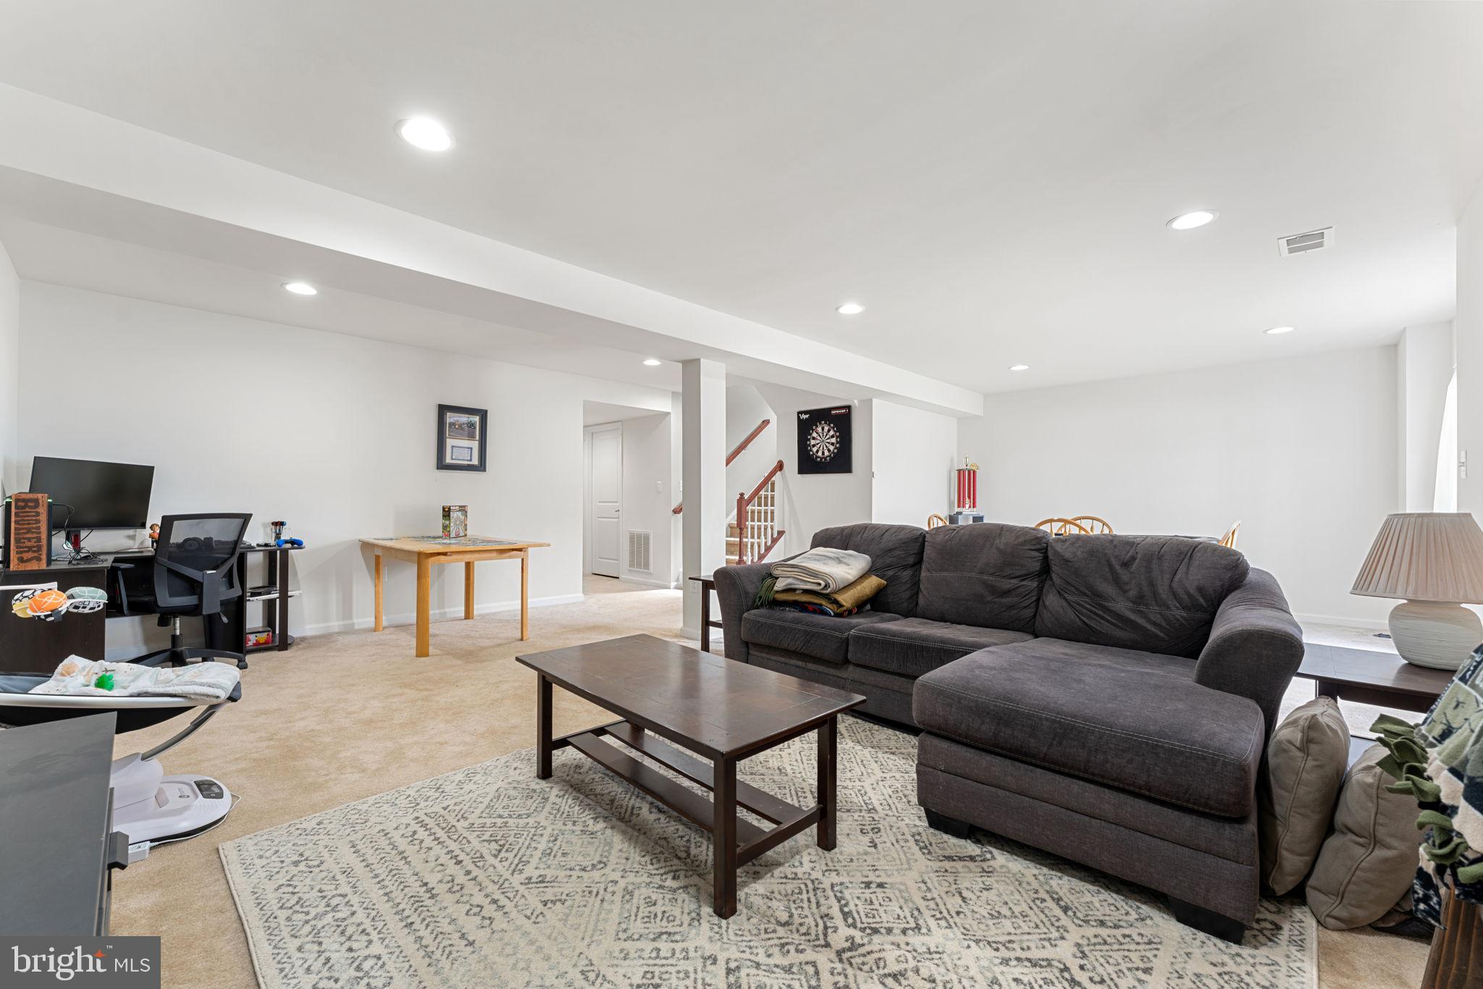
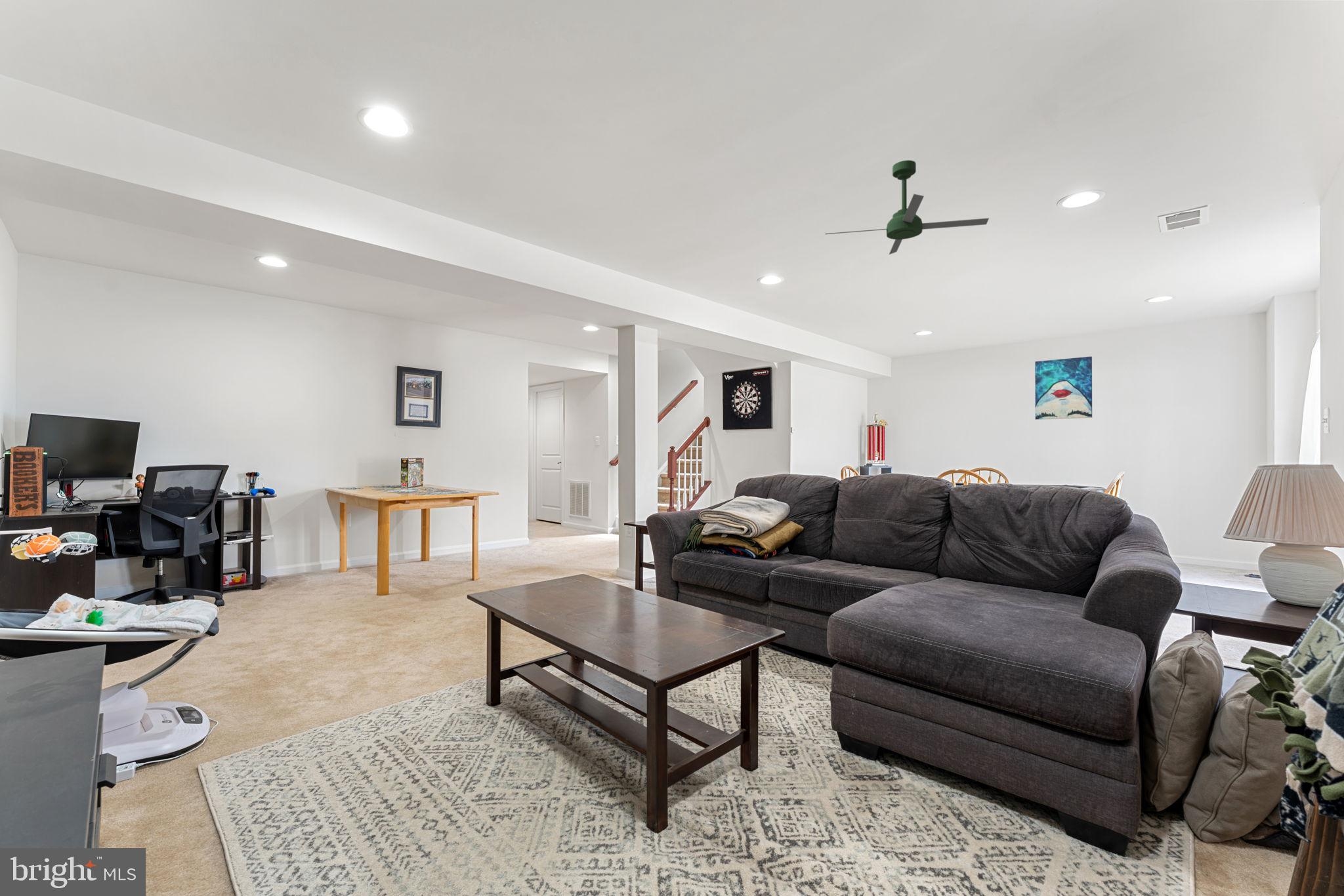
+ ceiling fan (904, 199)
+ wall art (1062, 388)
